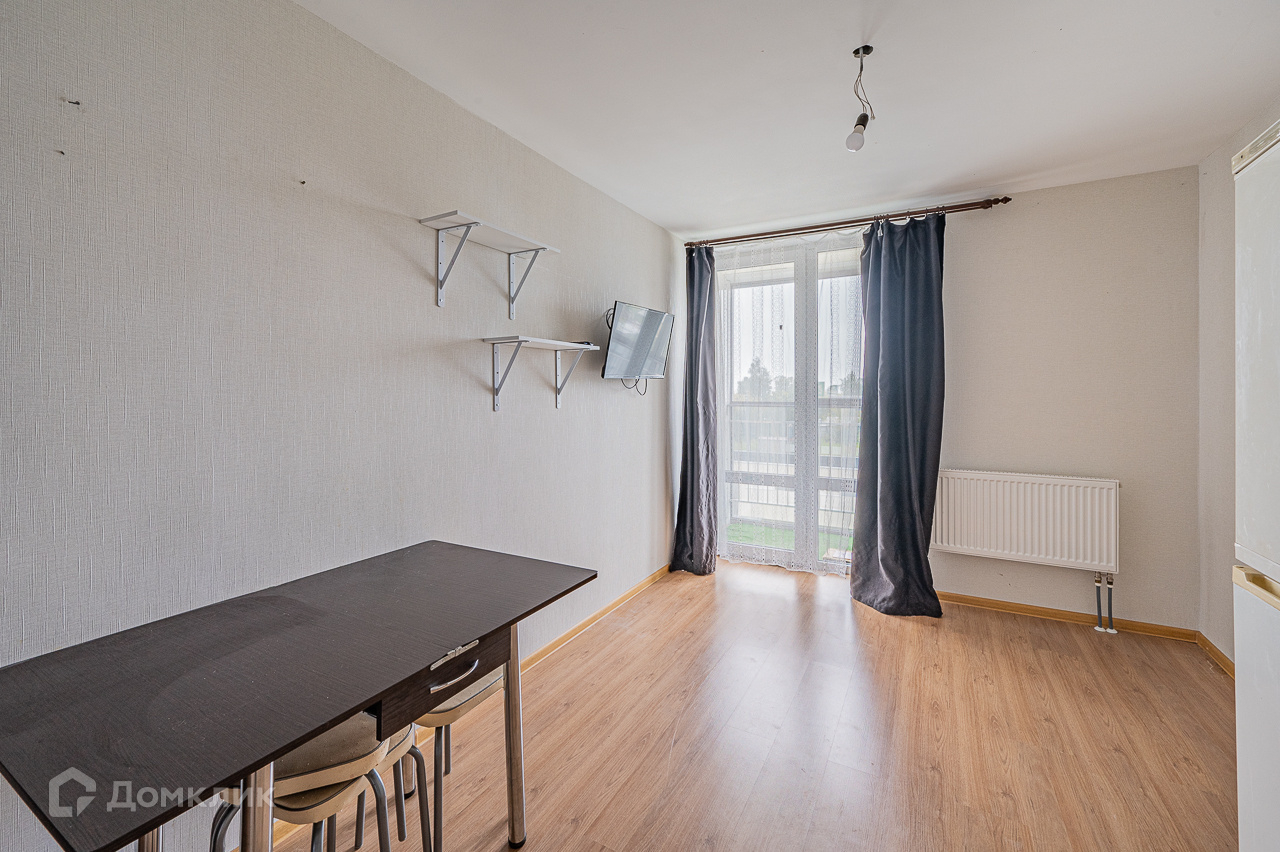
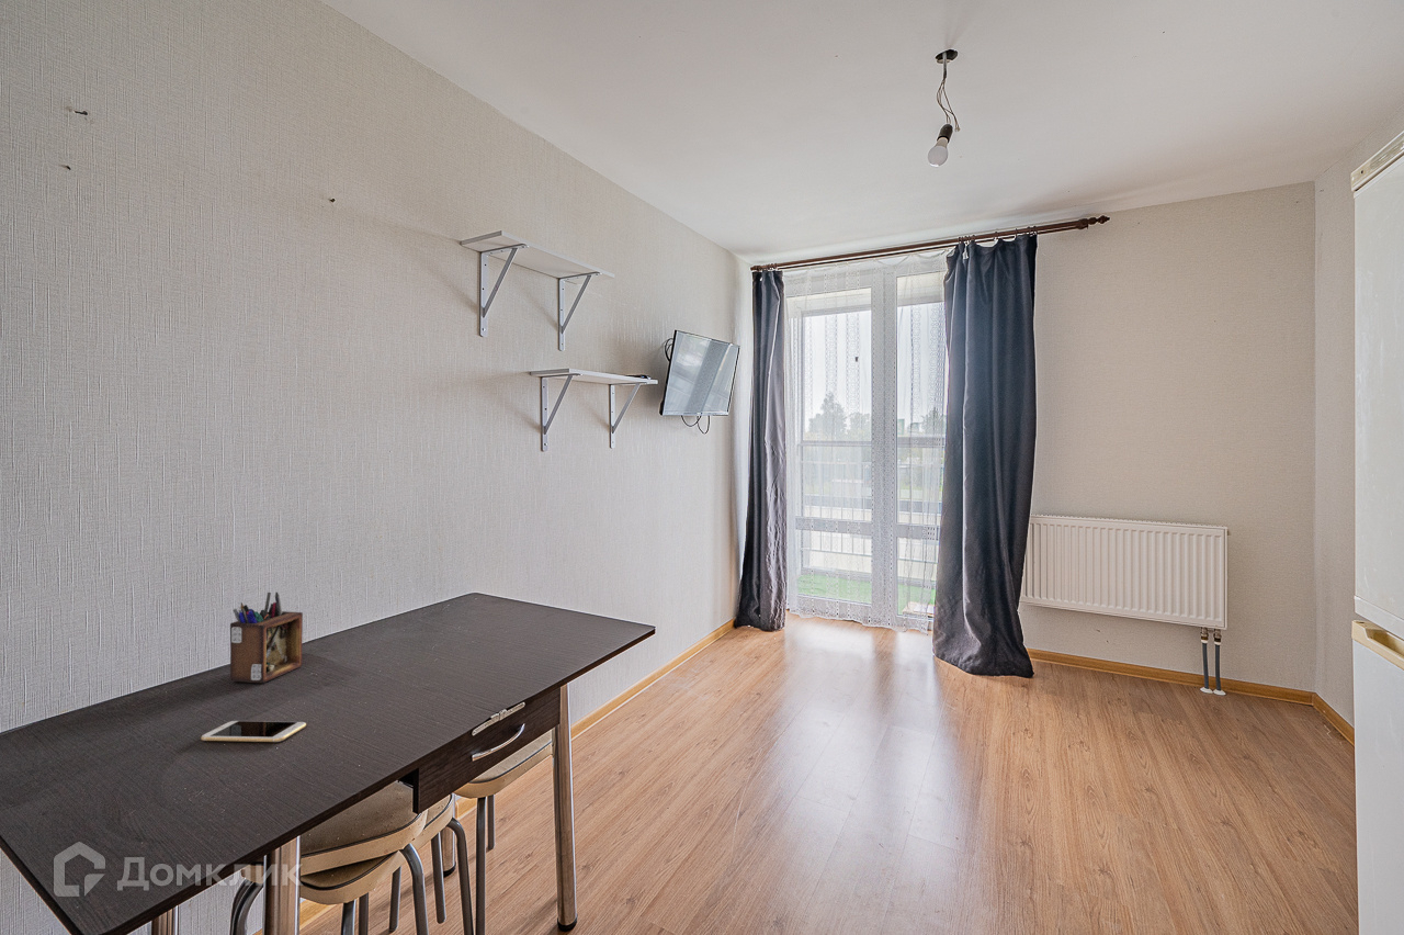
+ desk organizer (267, 634)
+ smartphone (254, 731)
